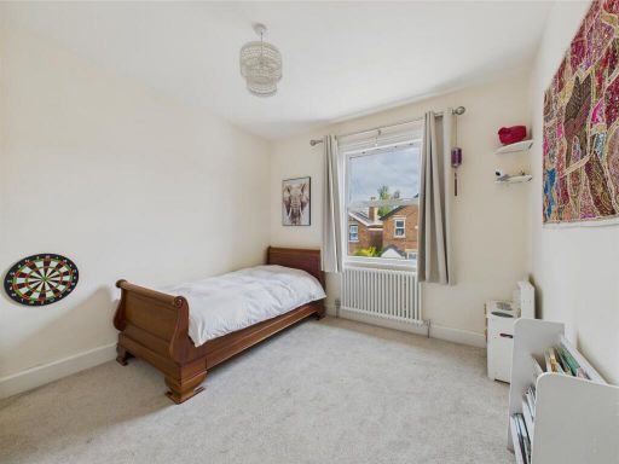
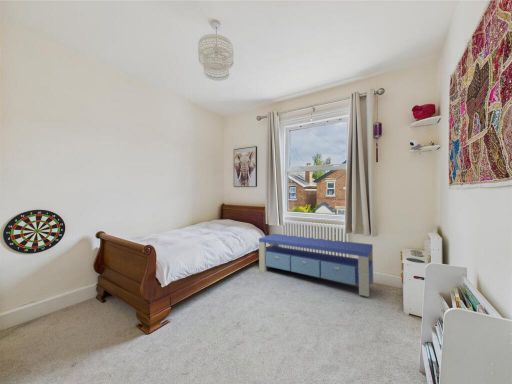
+ storage bench (311, 258)
